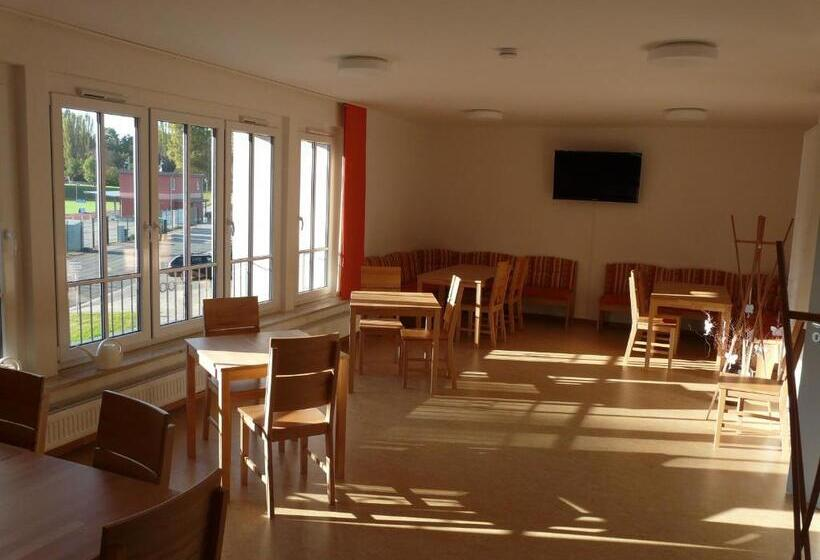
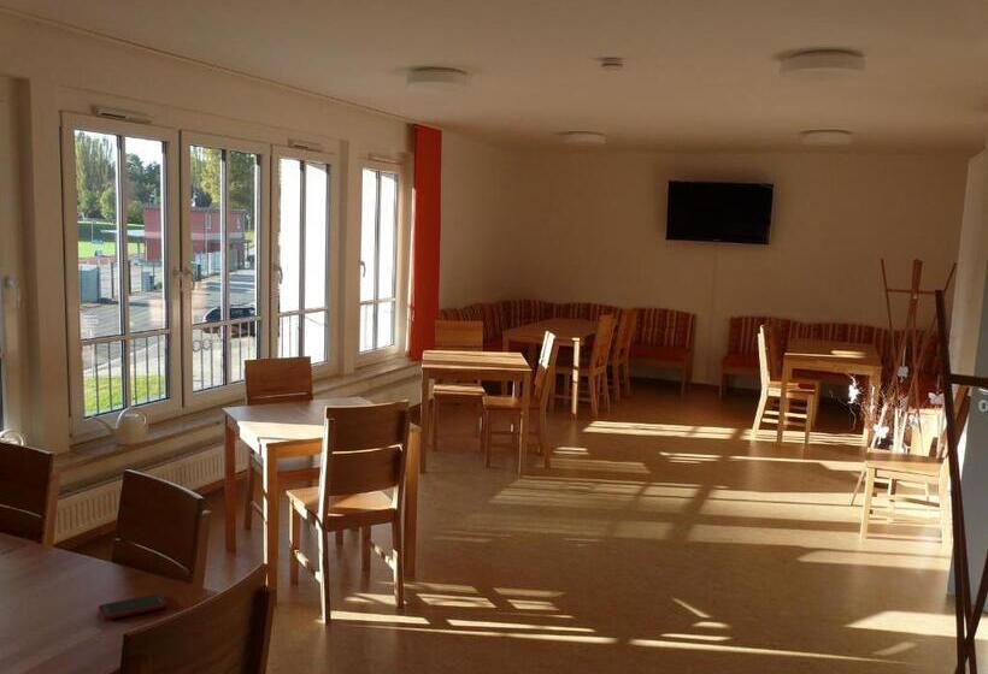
+ cell phone (133, 607)
